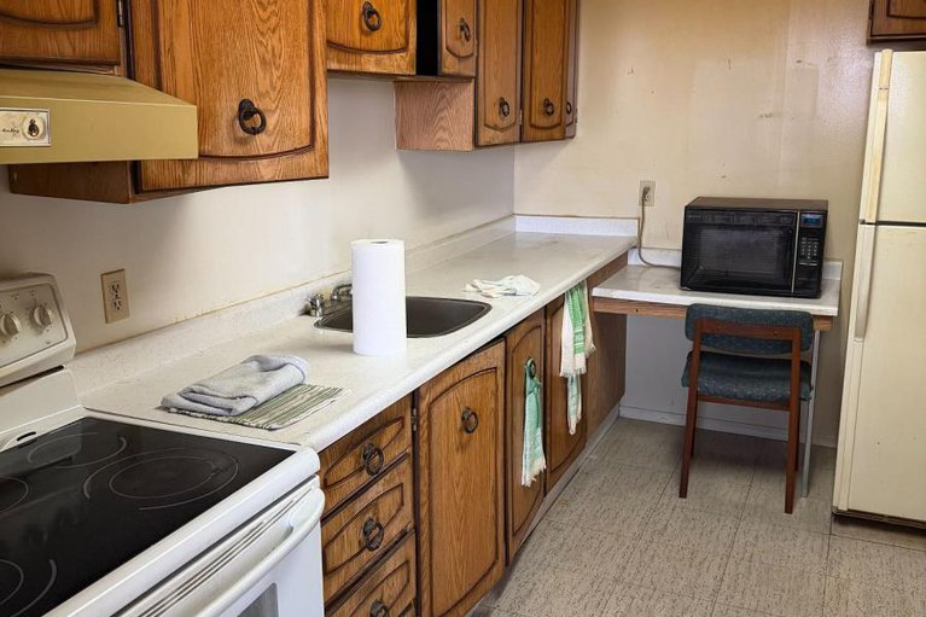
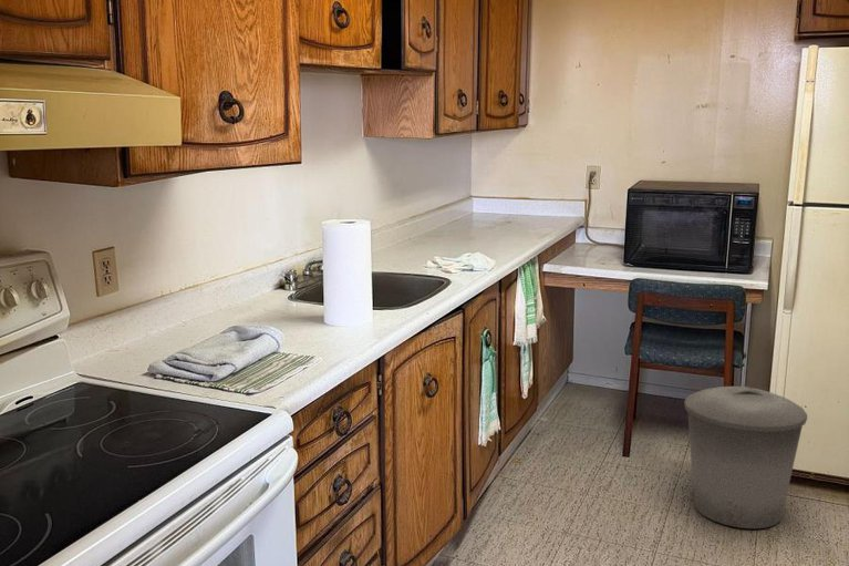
+ trash can (741, 449)
